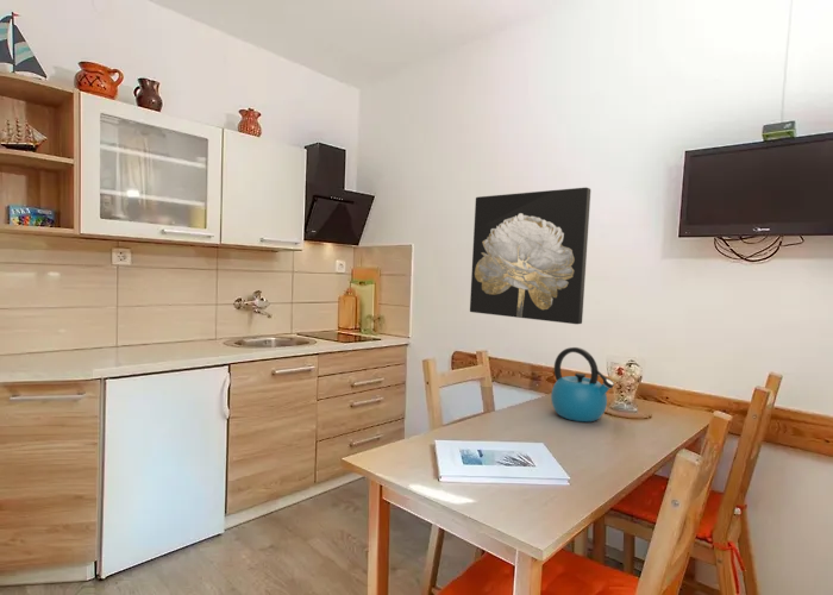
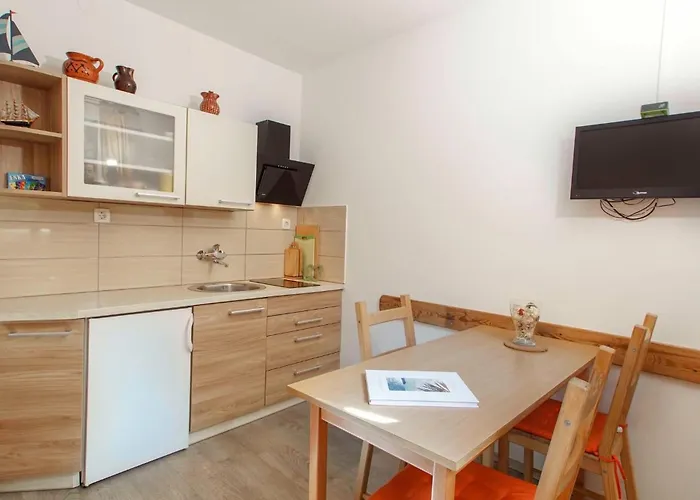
- wall art (525, 256)
- kettle (582, 383)
